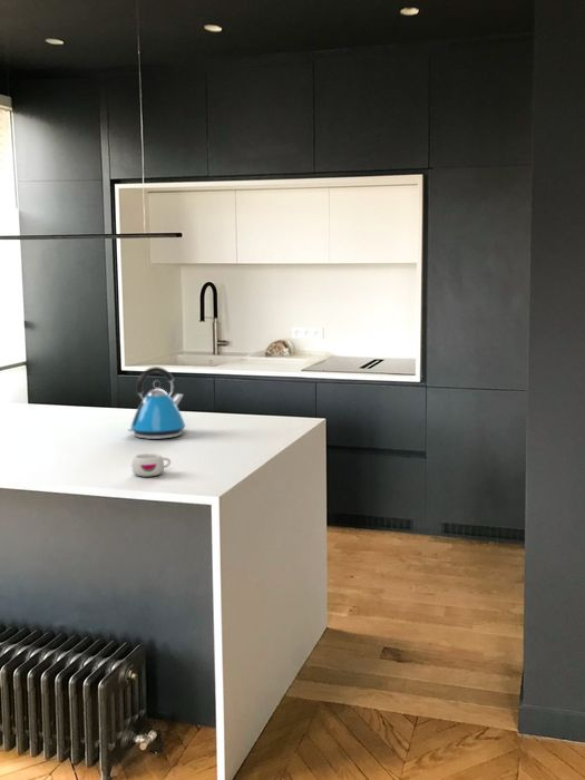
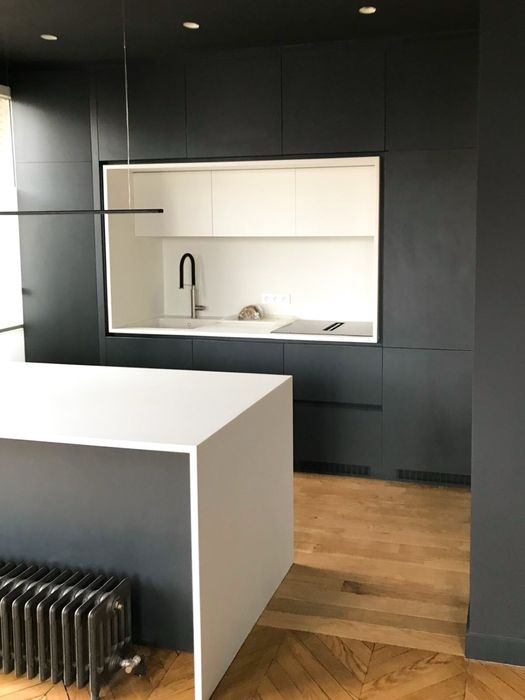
- kettle (155, 400)
- mug (152, 464)
